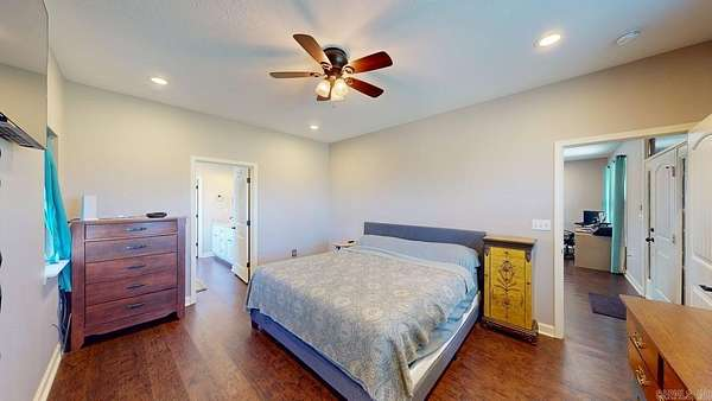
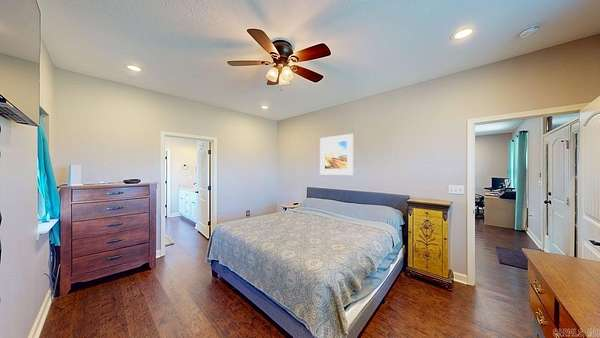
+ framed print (335, 155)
